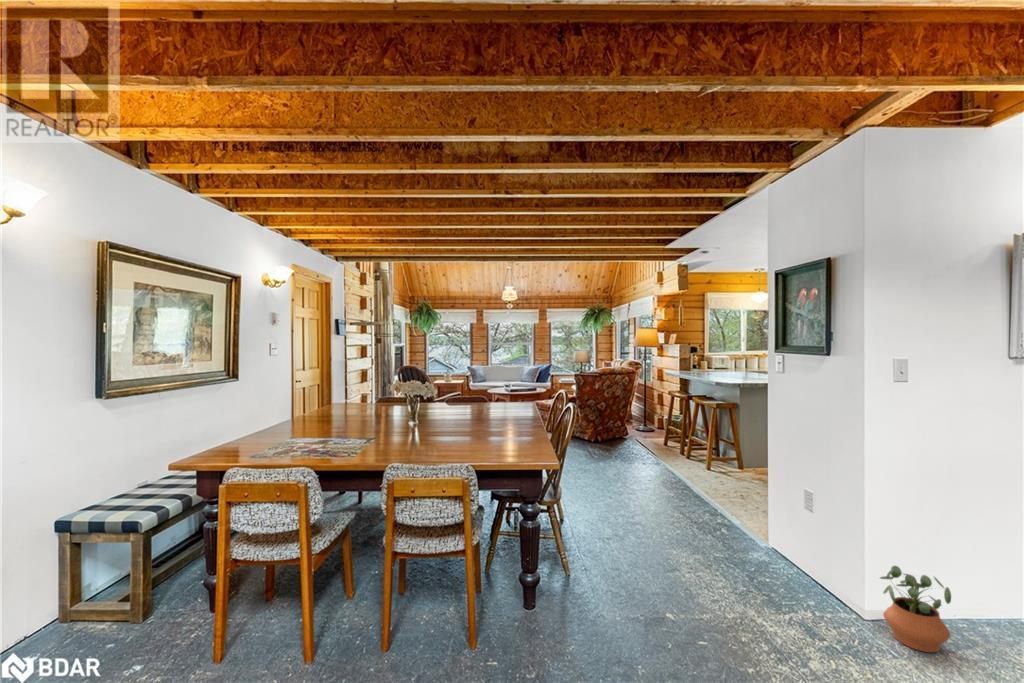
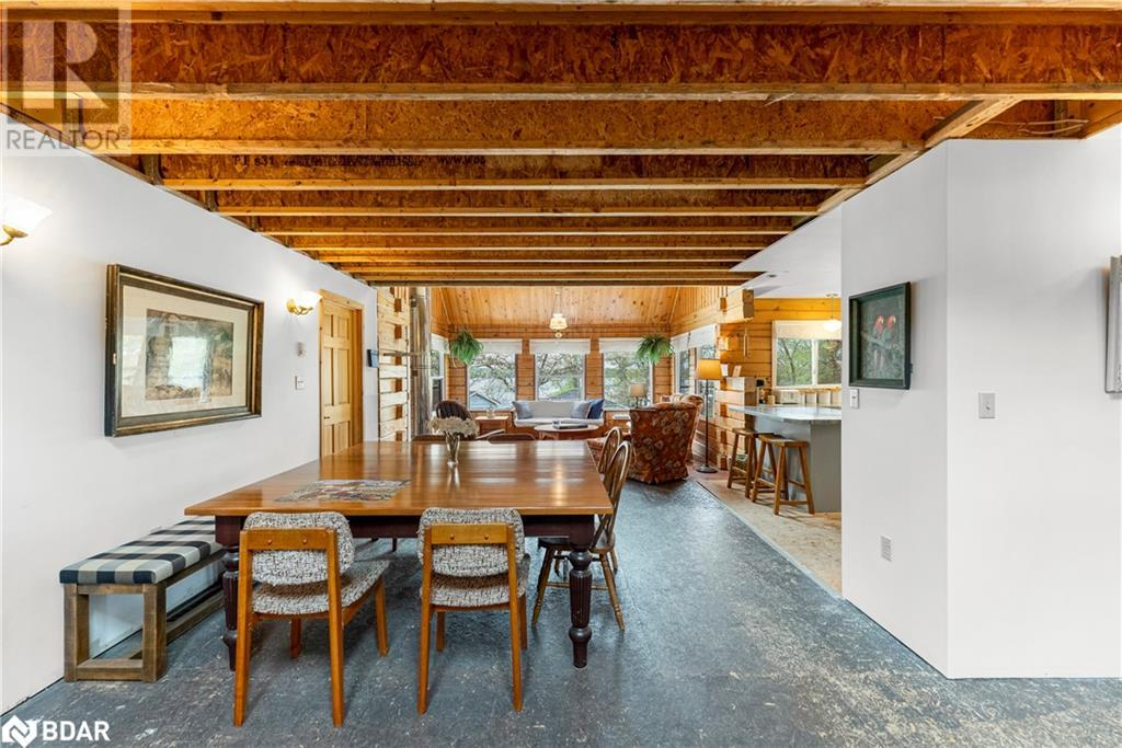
- potted plant (909, 603)
